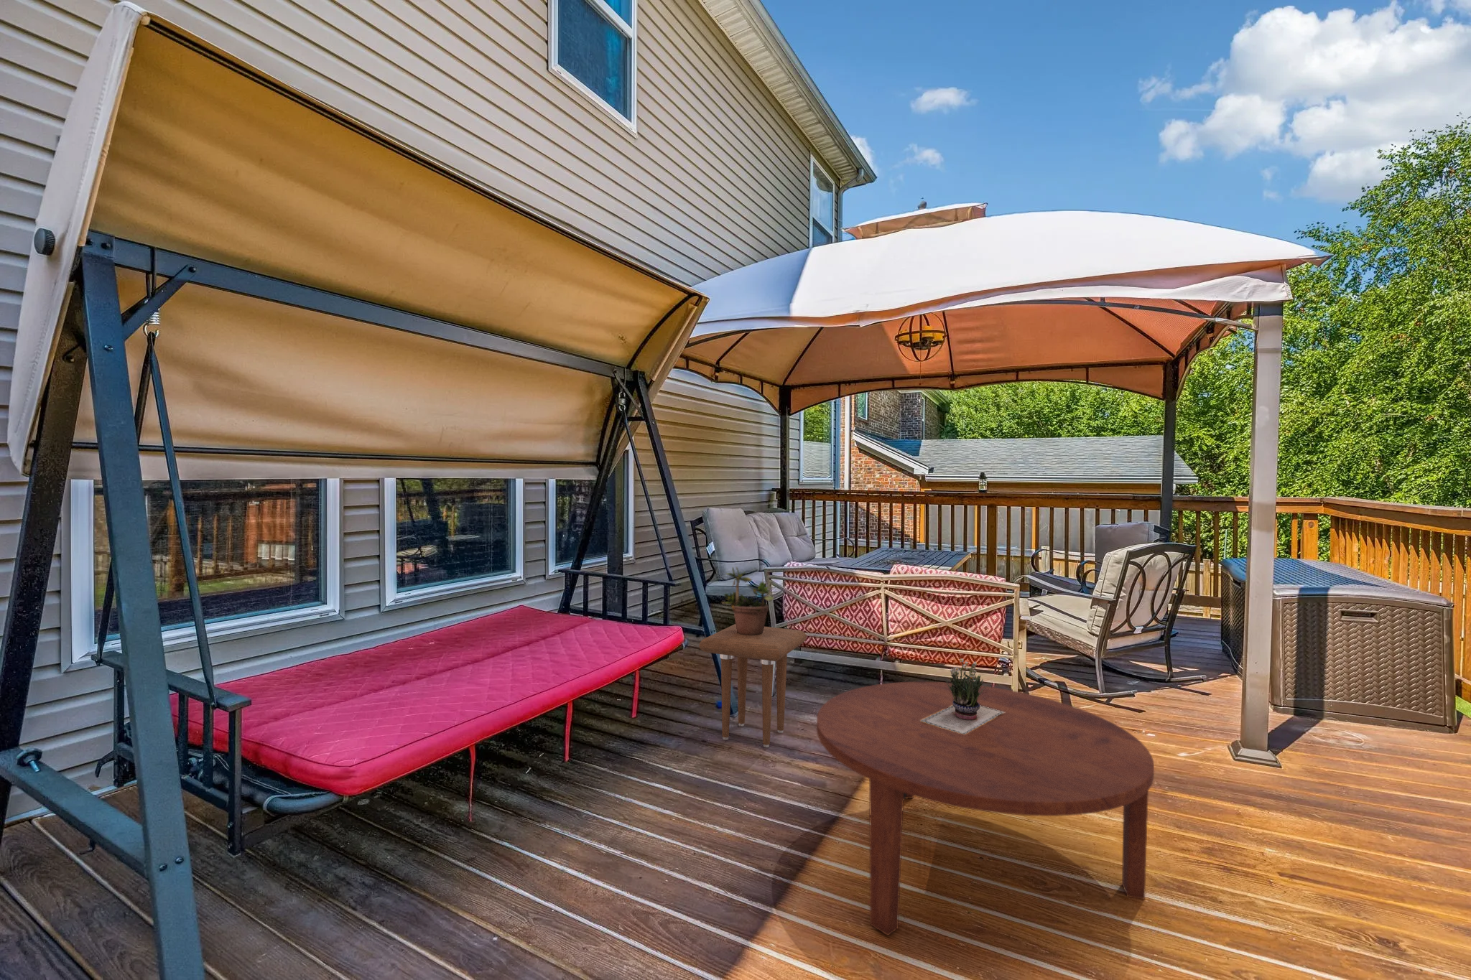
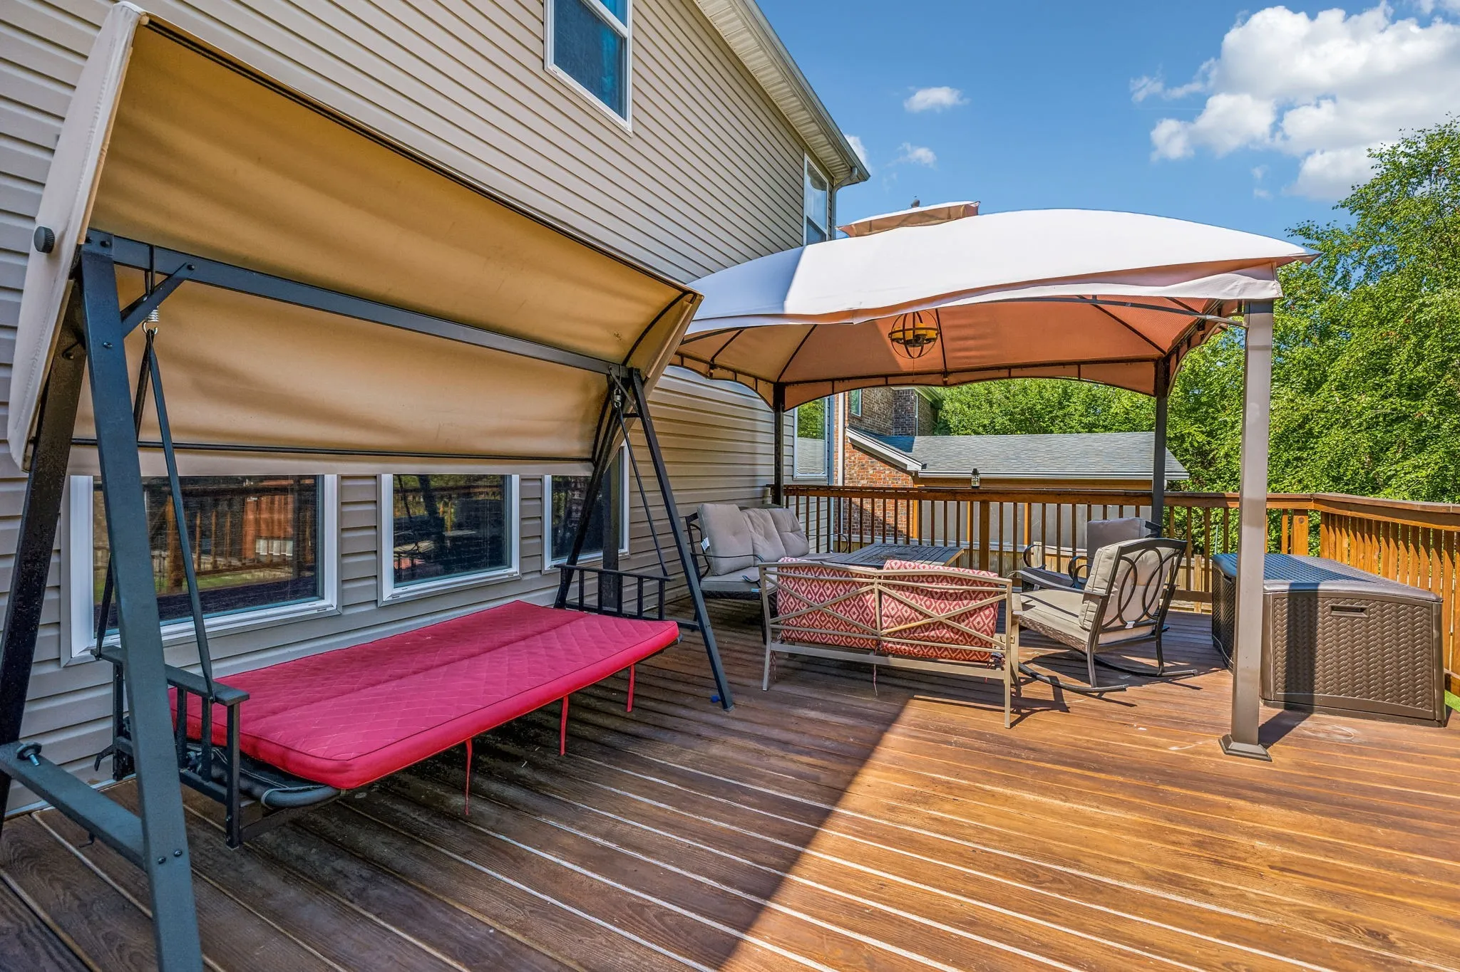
- potted flower (964, 686)
- potted plant (749, 598)
- side table (746, 684)
- coffee table (970, 795)
